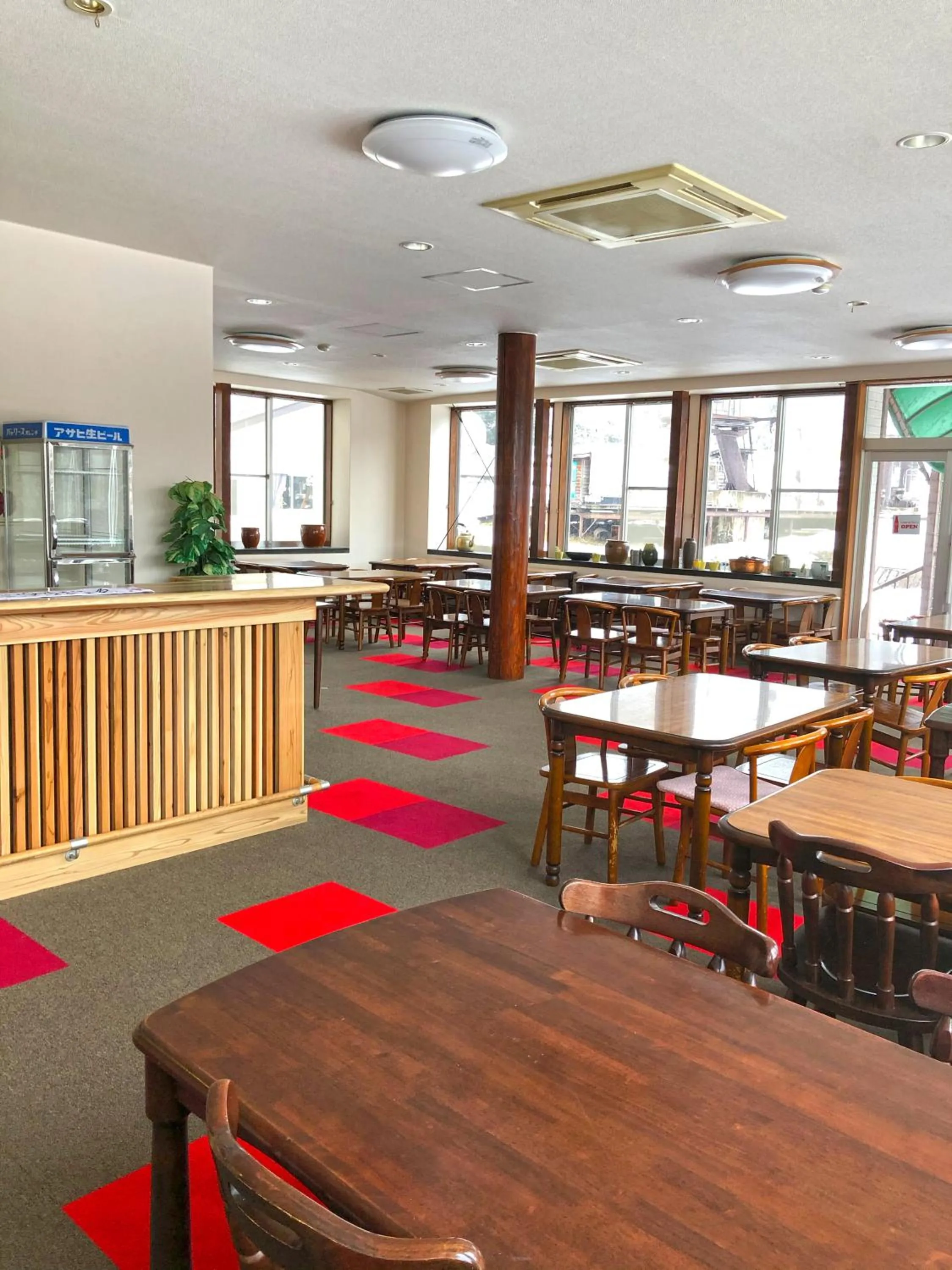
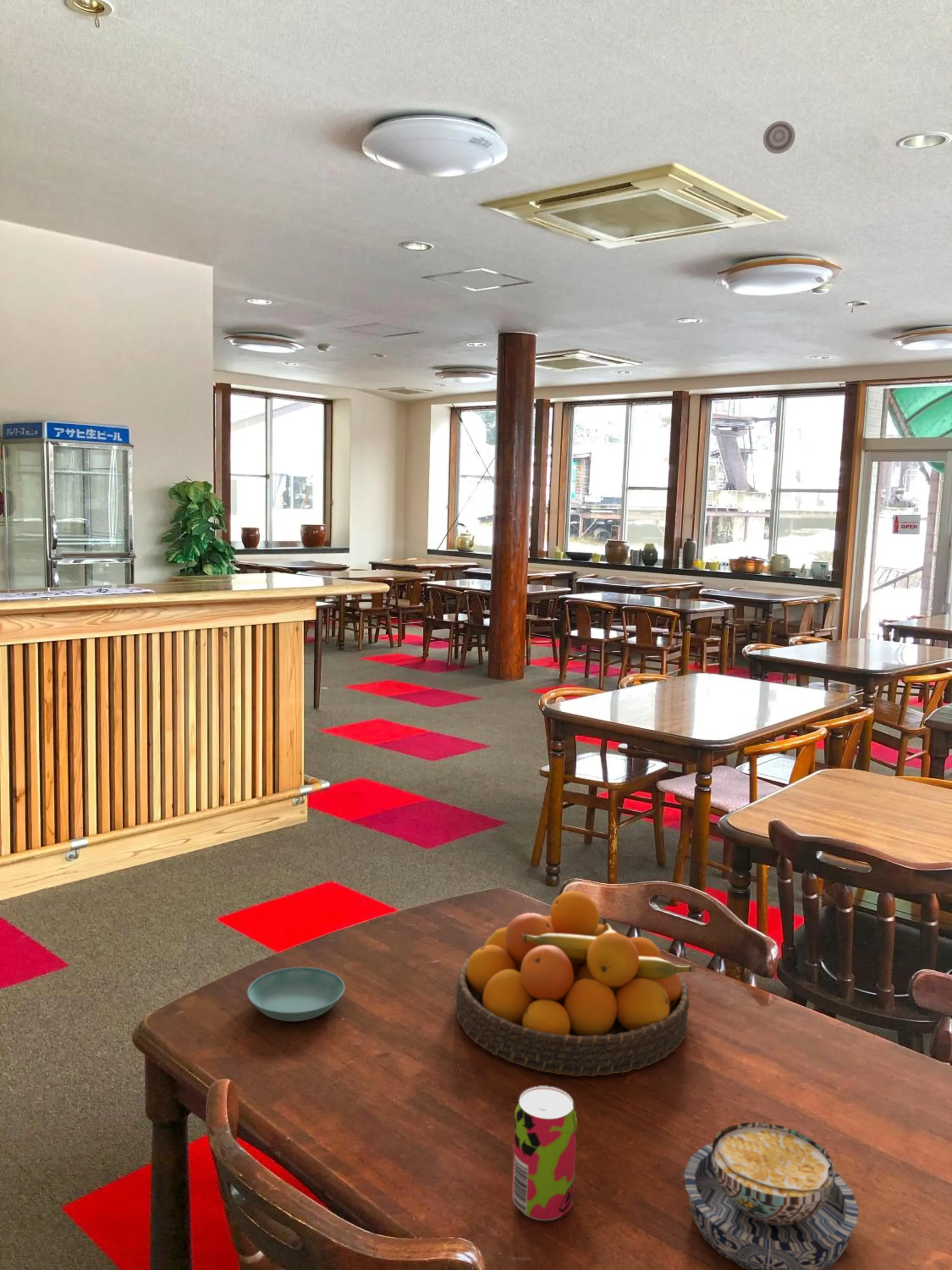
+ bowl (769, 1190)
+ beverage can (544, 1152)
+ fruit bowl (572, 965)
+ smoke detector (779, 136)
+ saucer (296, 996)
